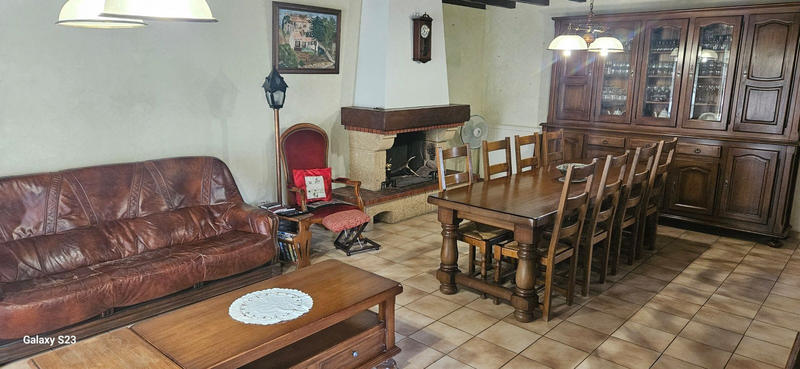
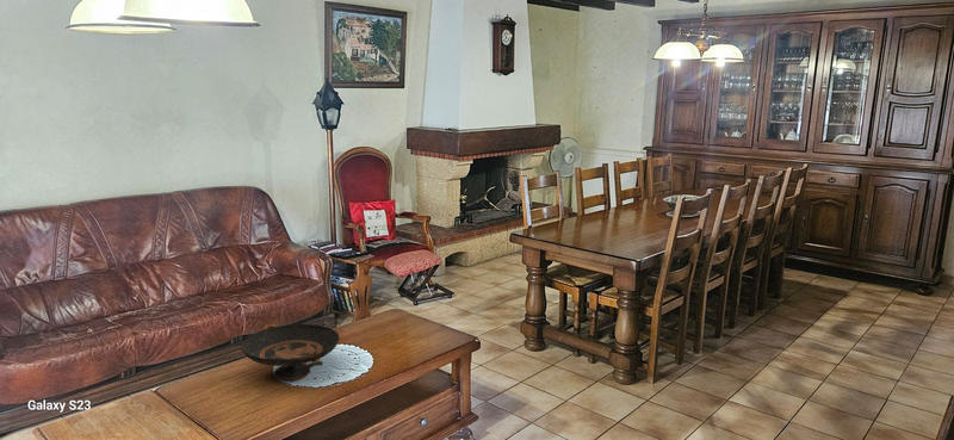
+ decorative bowl (291, 355)
